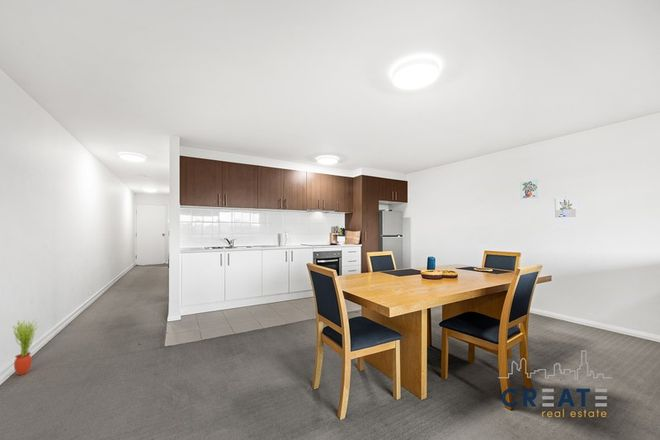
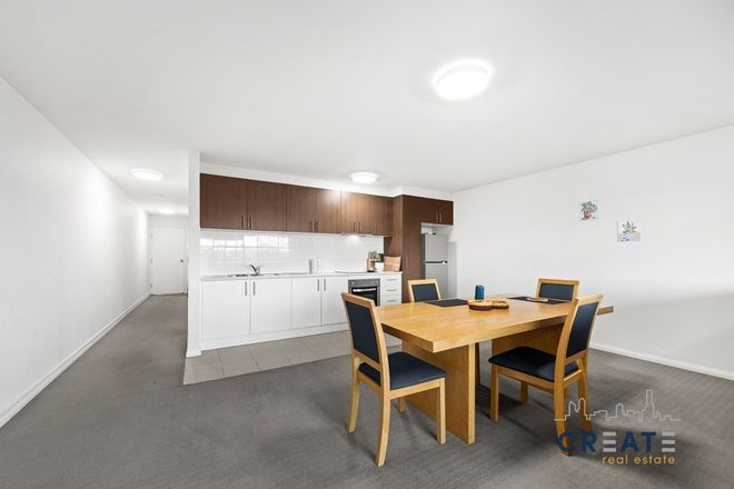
- potted plant (25, 346)
